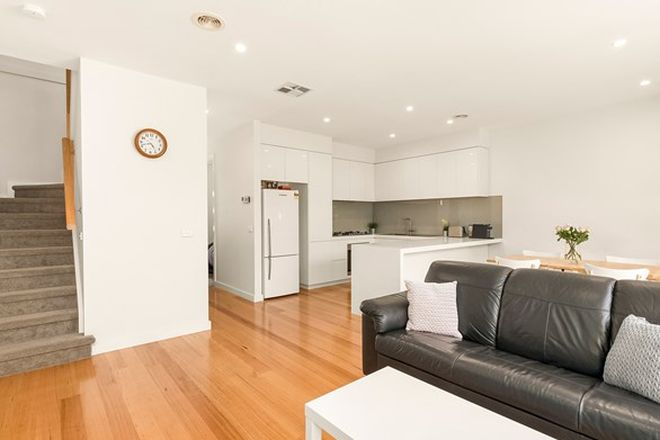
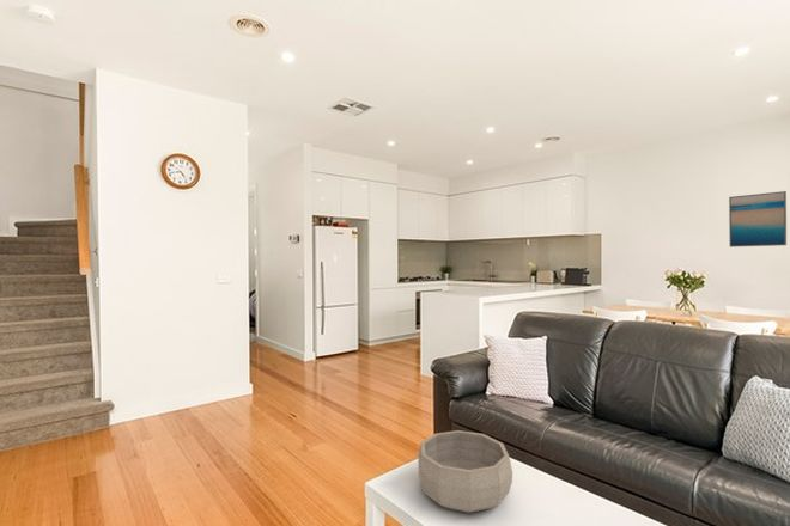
+ decorative bowl (463, 470)
+ wall art (756, 220)
